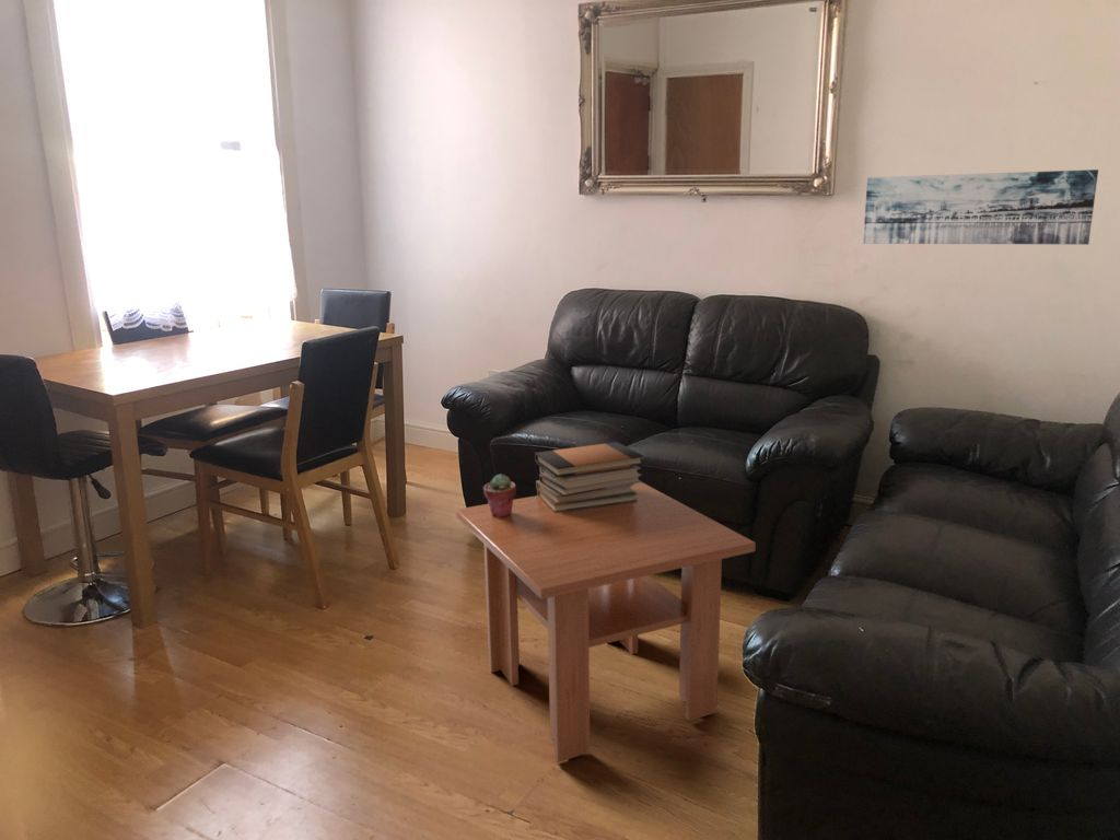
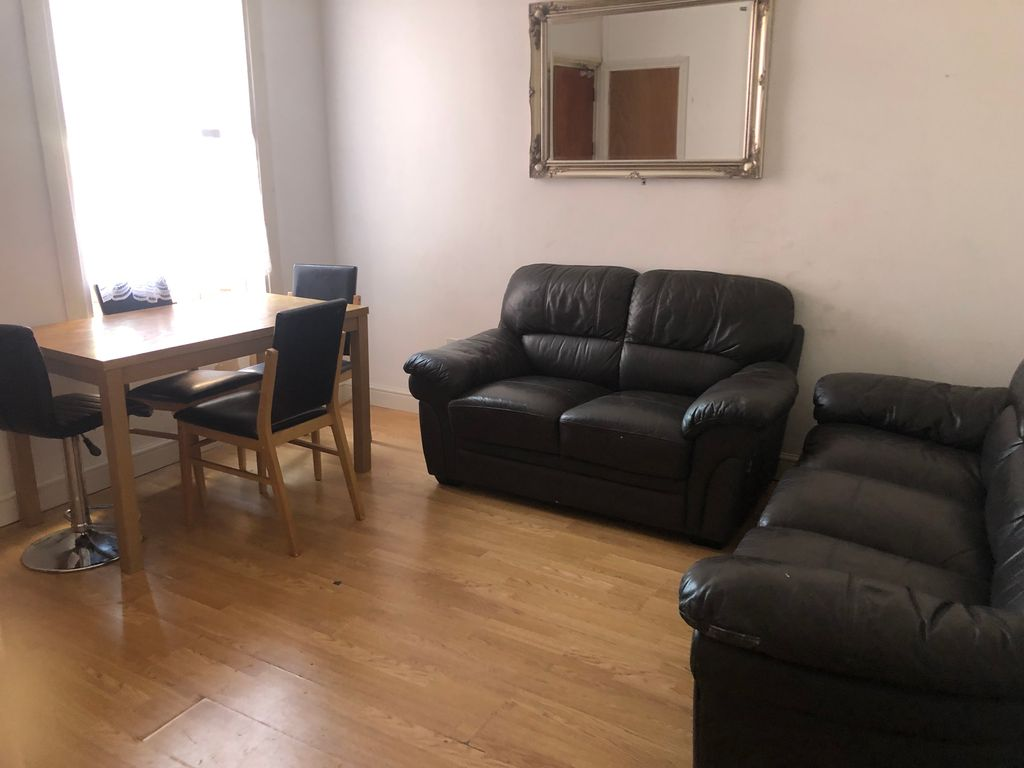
- wall art (972, 209)
- coffee table (597, 609)
- book stack (588, 476)
- potted succulent (500, 493)
